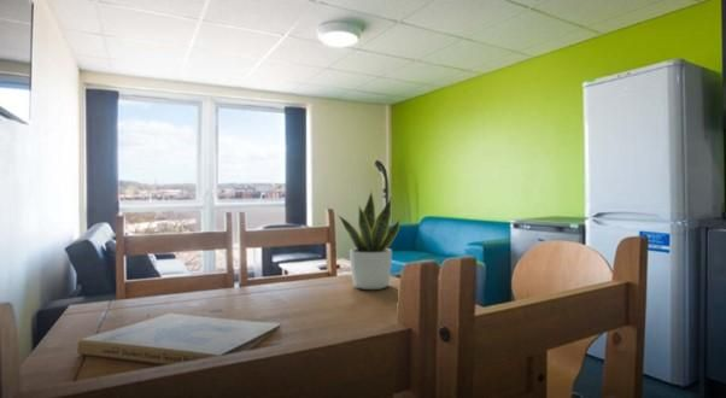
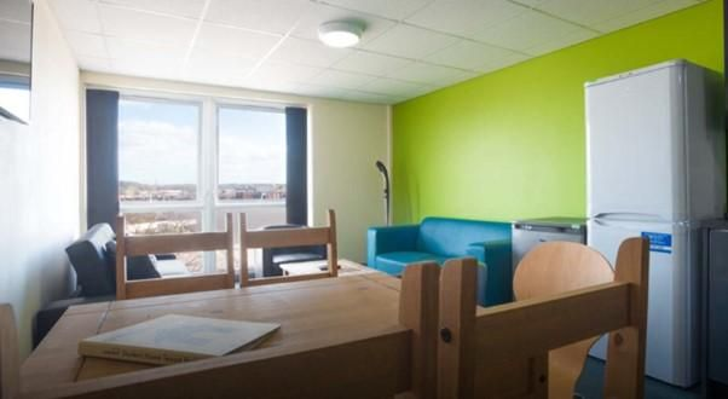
- potted plant (369, 236)
